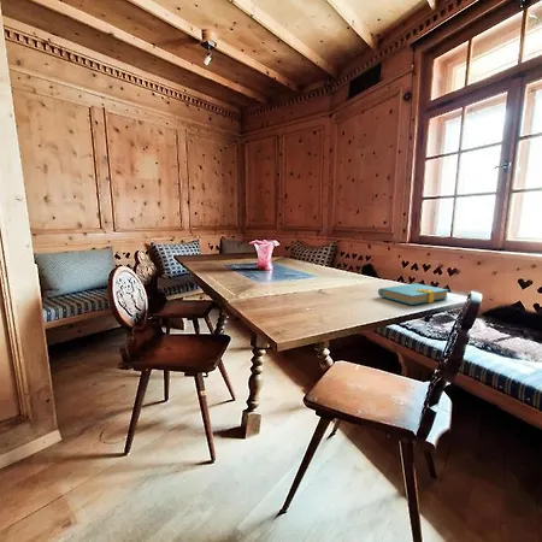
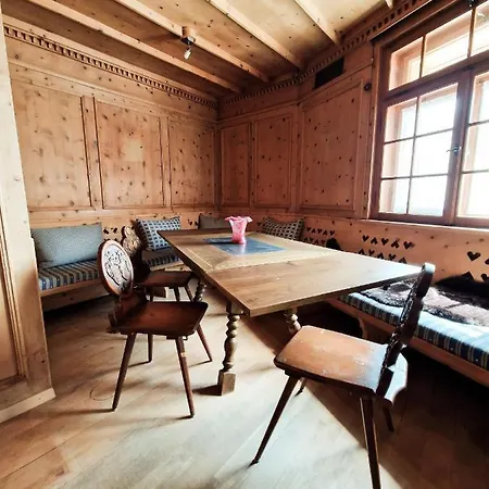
- book (412, 293)
